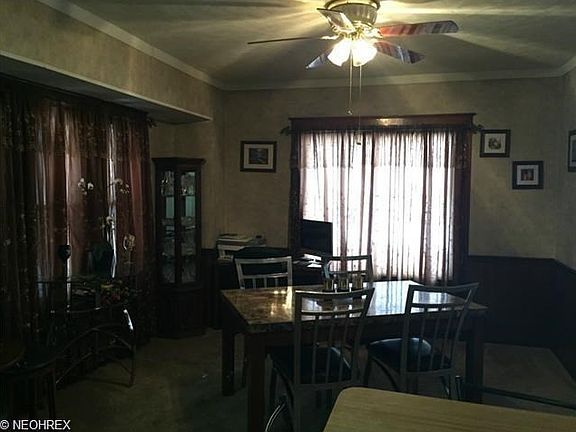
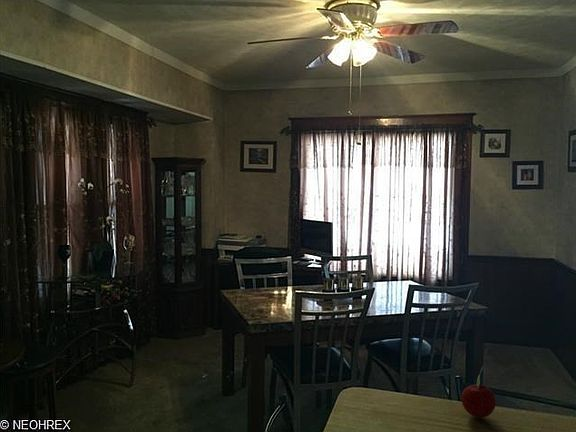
+ fruit (477, 392)
